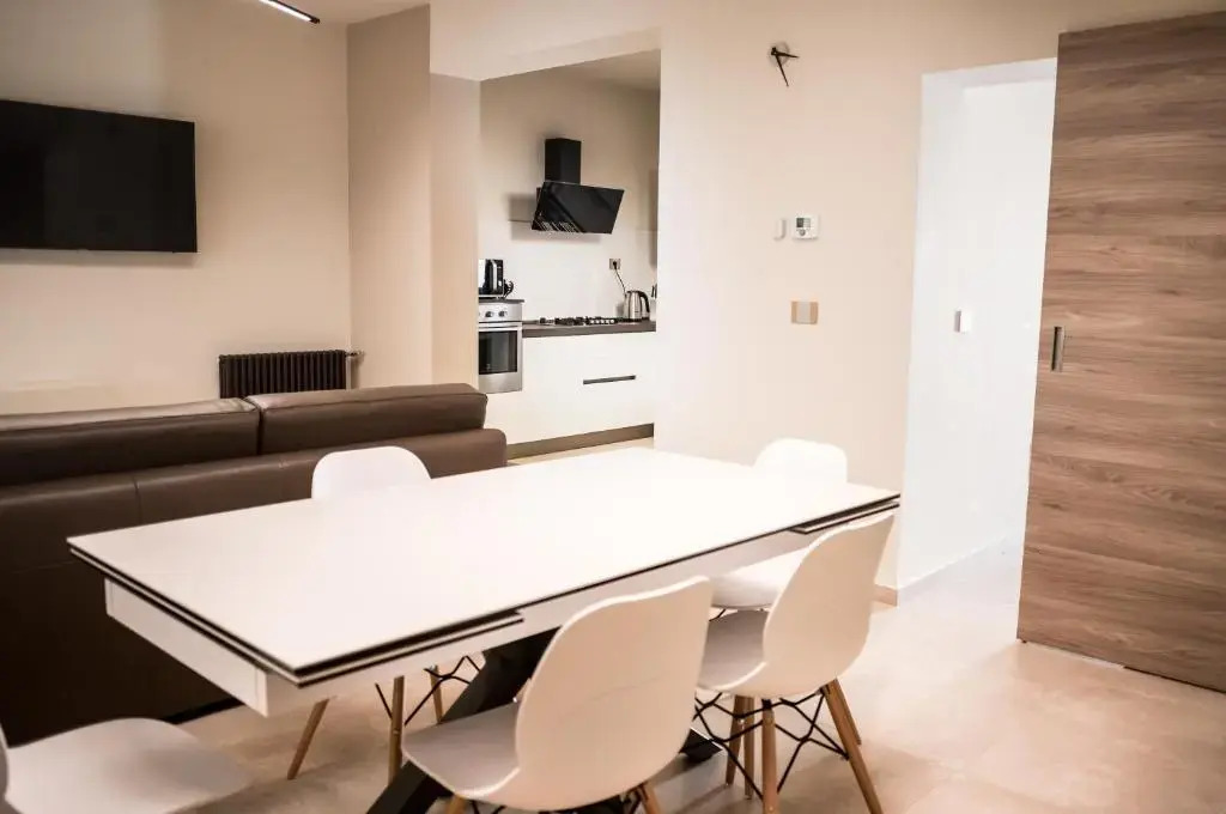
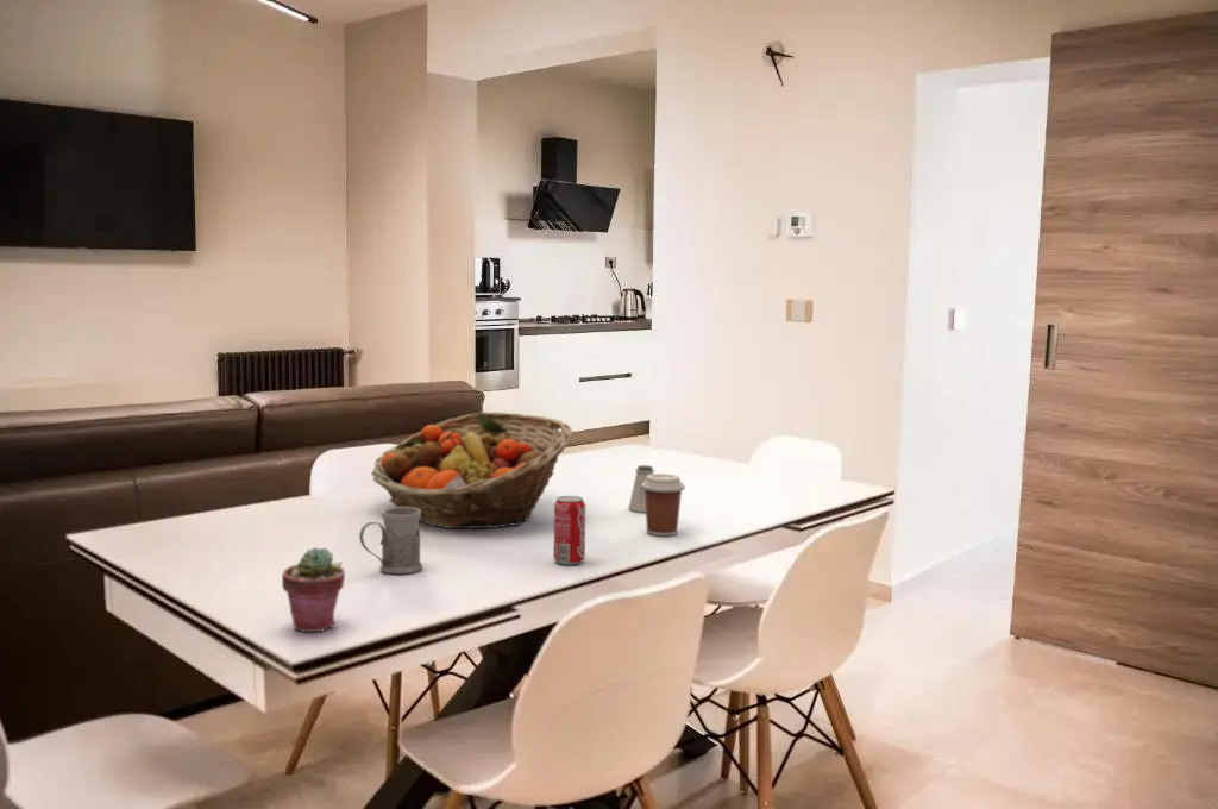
+ saltshaker (643, 489)
+ beverage can (569, 529)
+ coffee cup (663, 504)
+ potted succulent (314, 587)
+ mug (390, 541)
+ fruit basket (471, 466)
